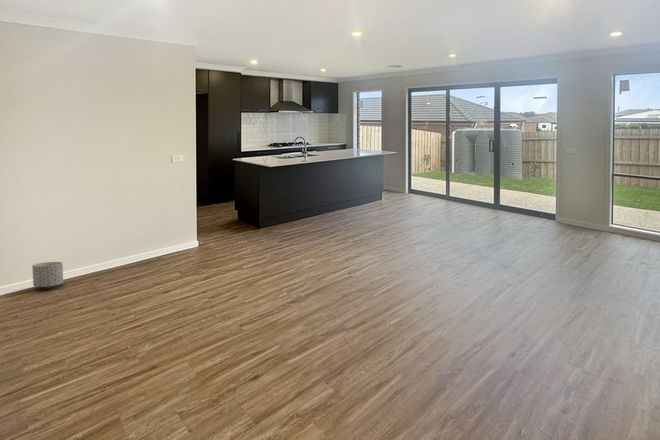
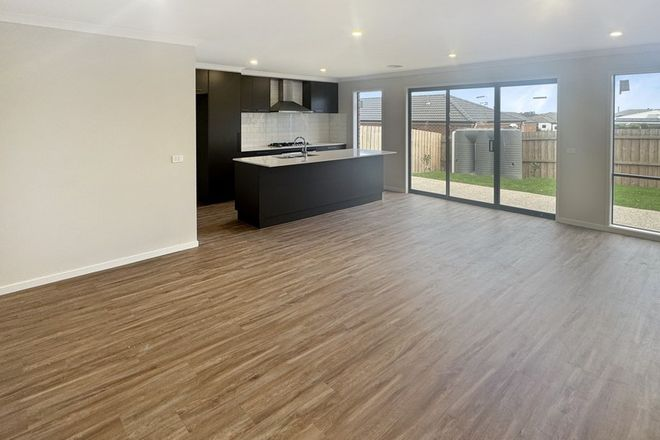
- planter (48, 275)
